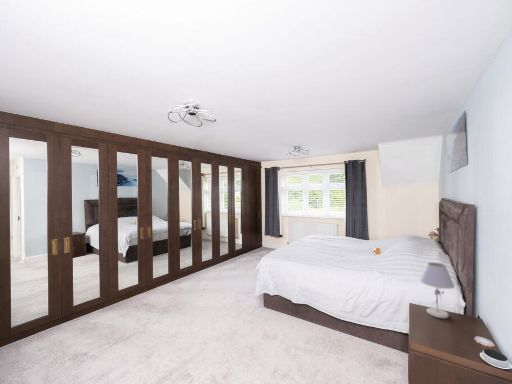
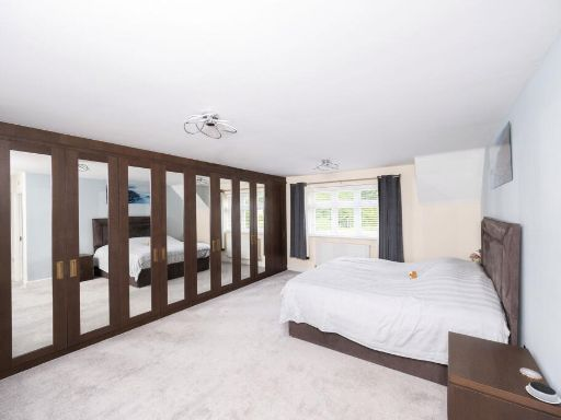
- table lamp (437, 289)
